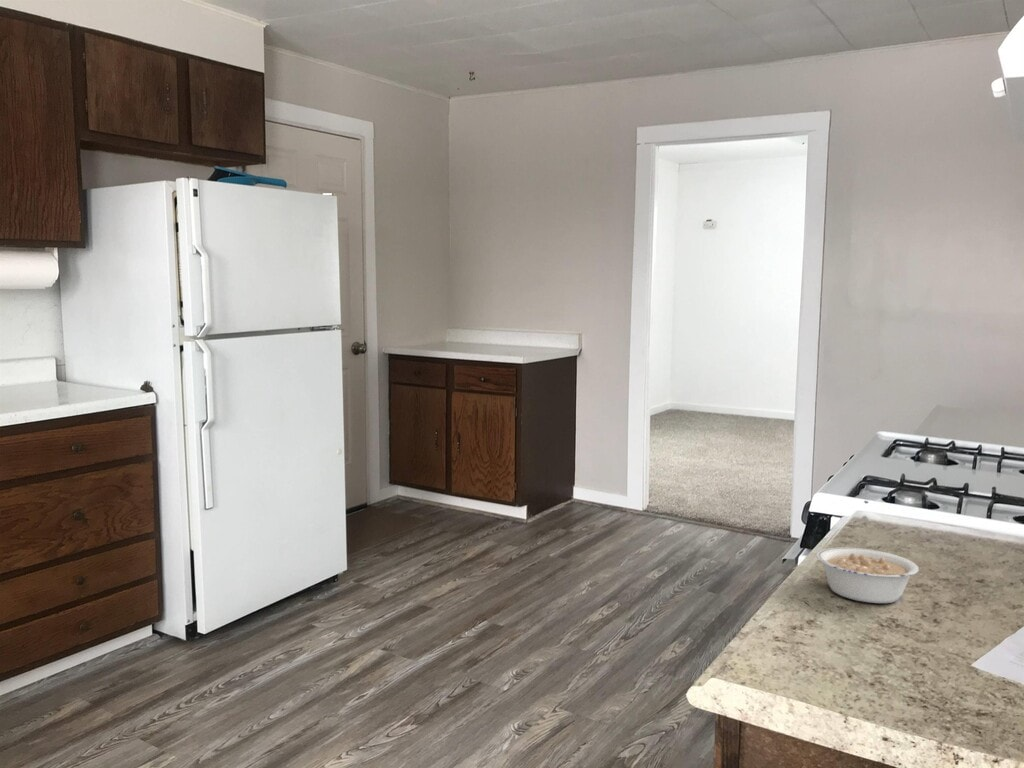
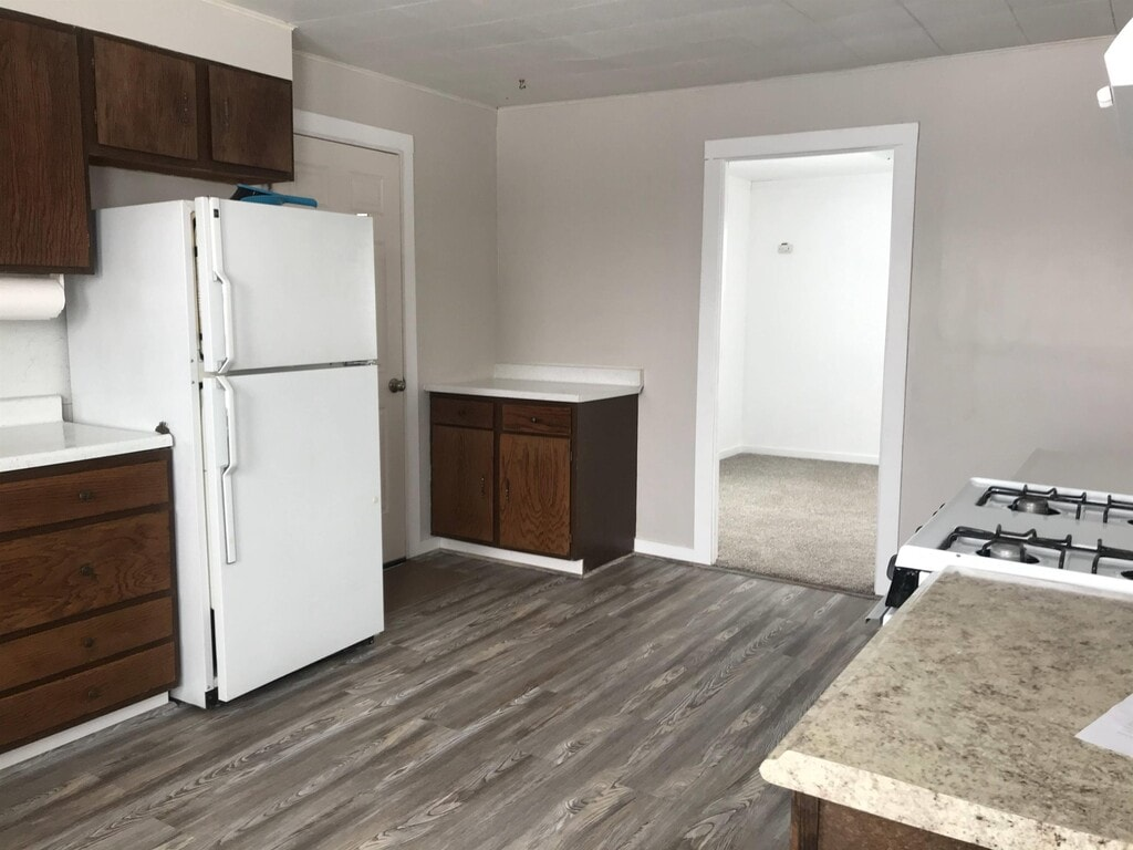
- legume (869, 574)
